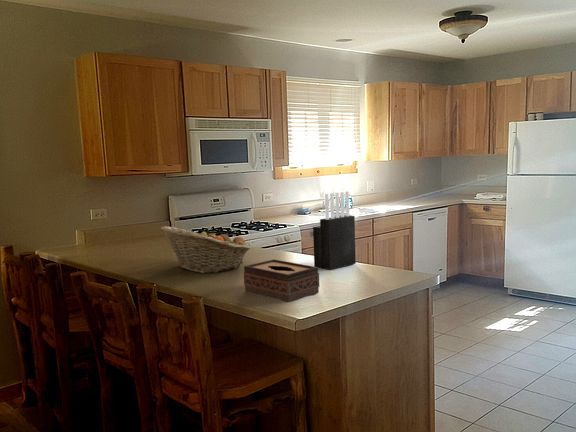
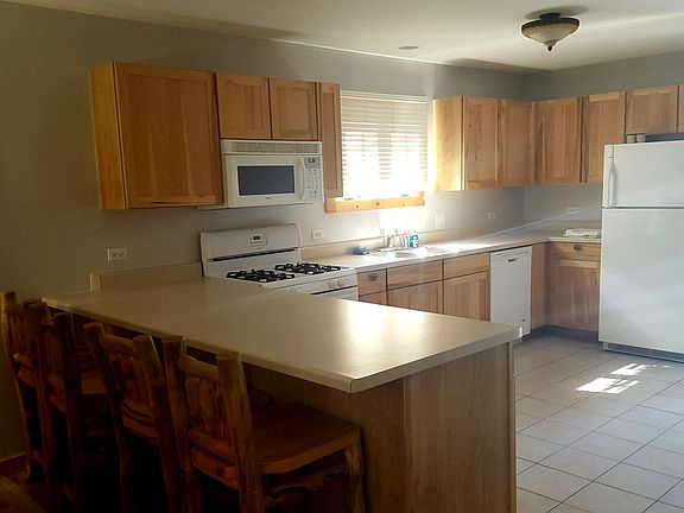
- knife block (332, 229)
- tissue box (280, 279)
- fruit basket (205, 245)
